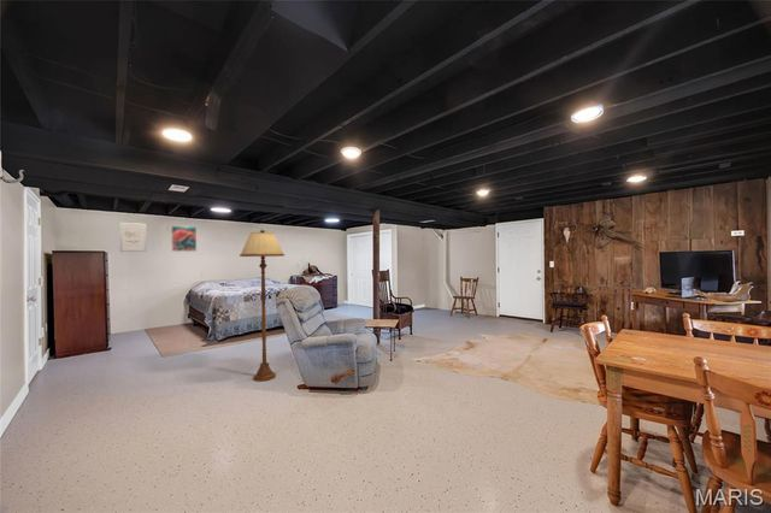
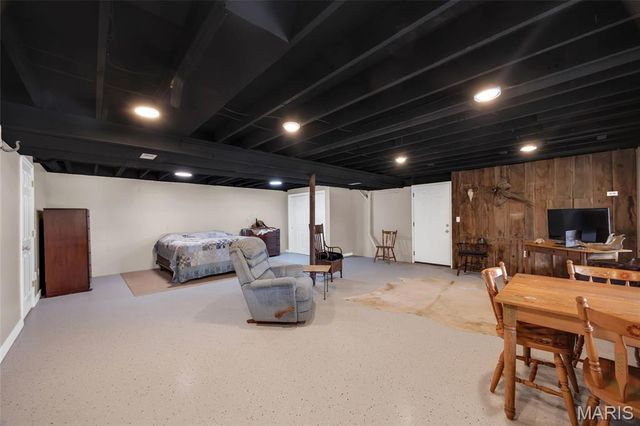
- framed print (183, 238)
- wall art (133, 237)
- floor lamp (263, 302)
